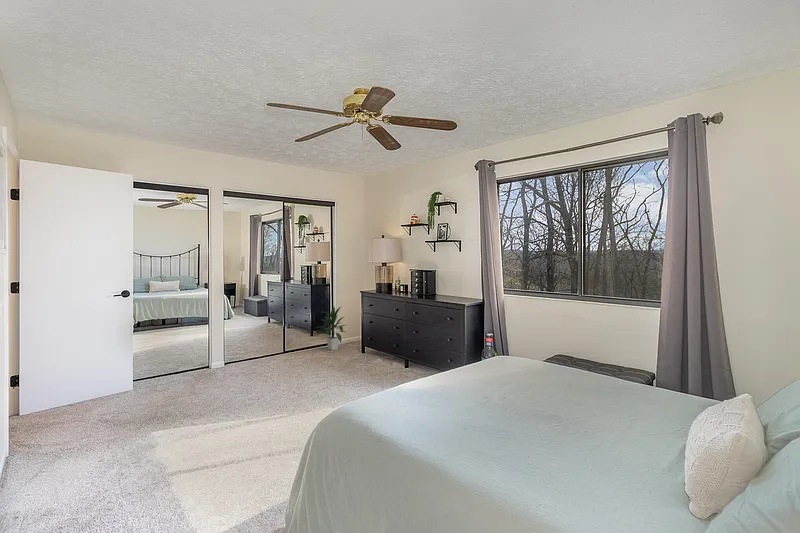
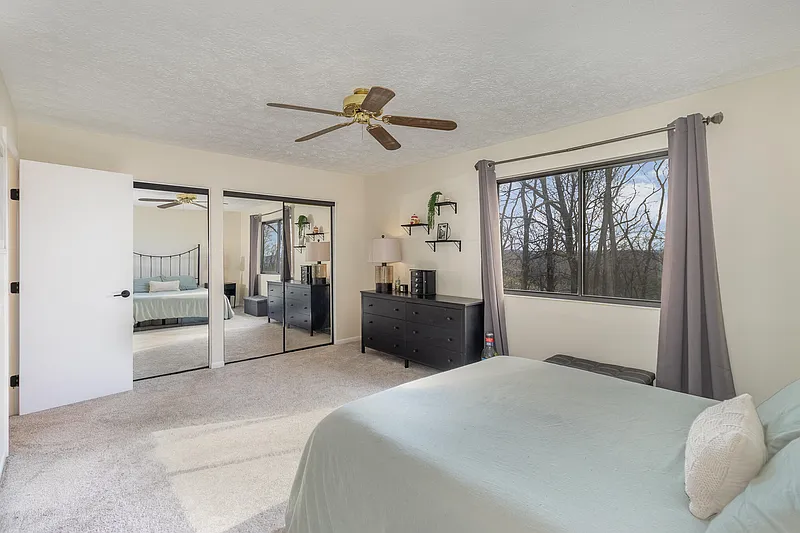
- indoor plant (332, 327)
